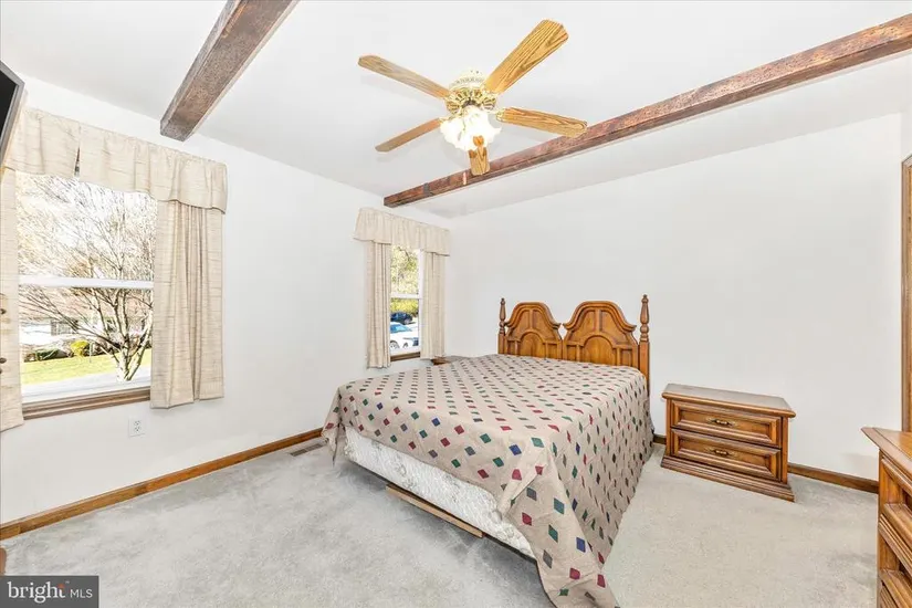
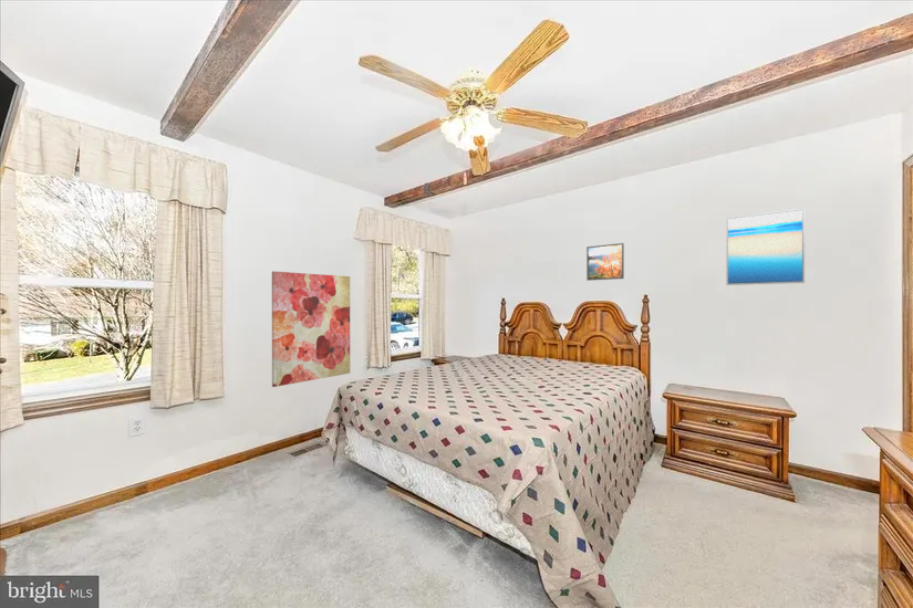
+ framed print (604, 262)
+ wall art (314, 326)
+ wall art (762, 249)
